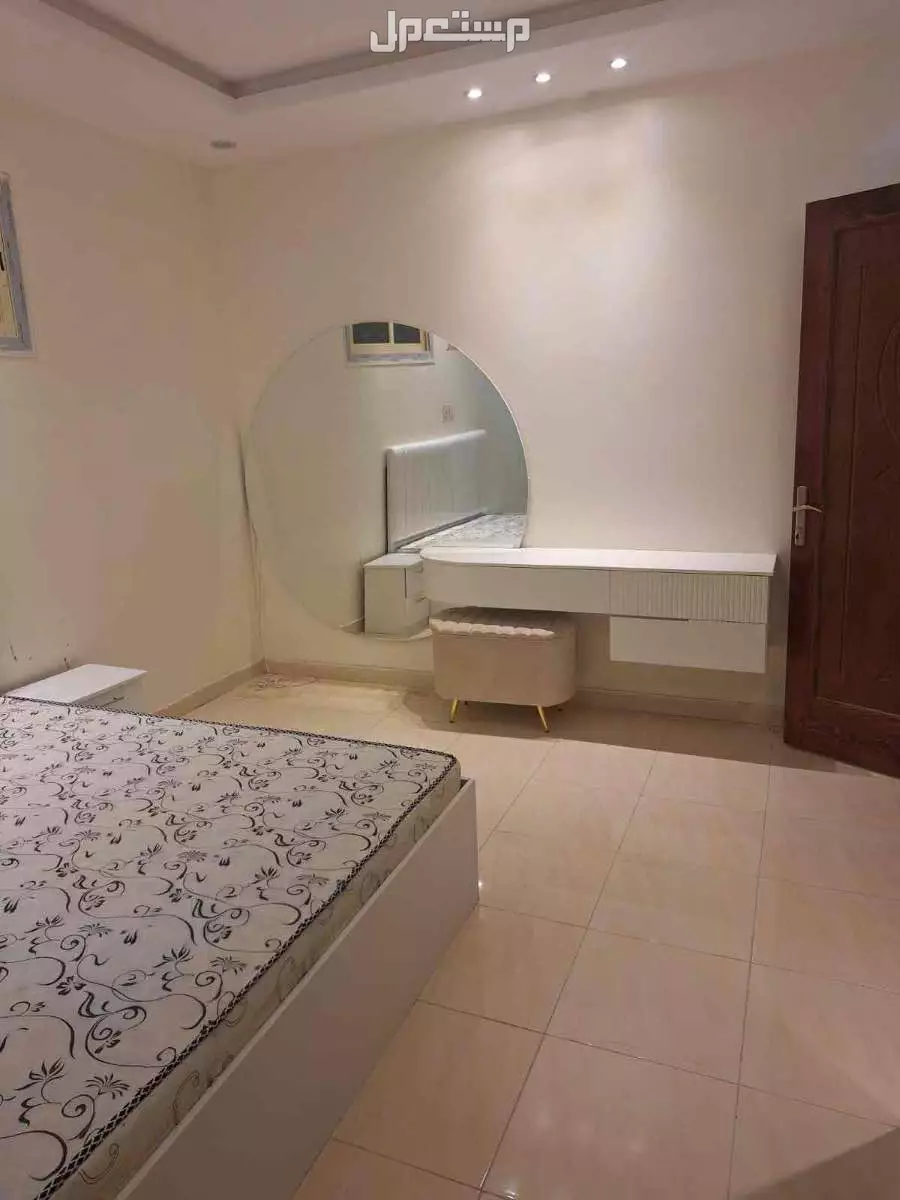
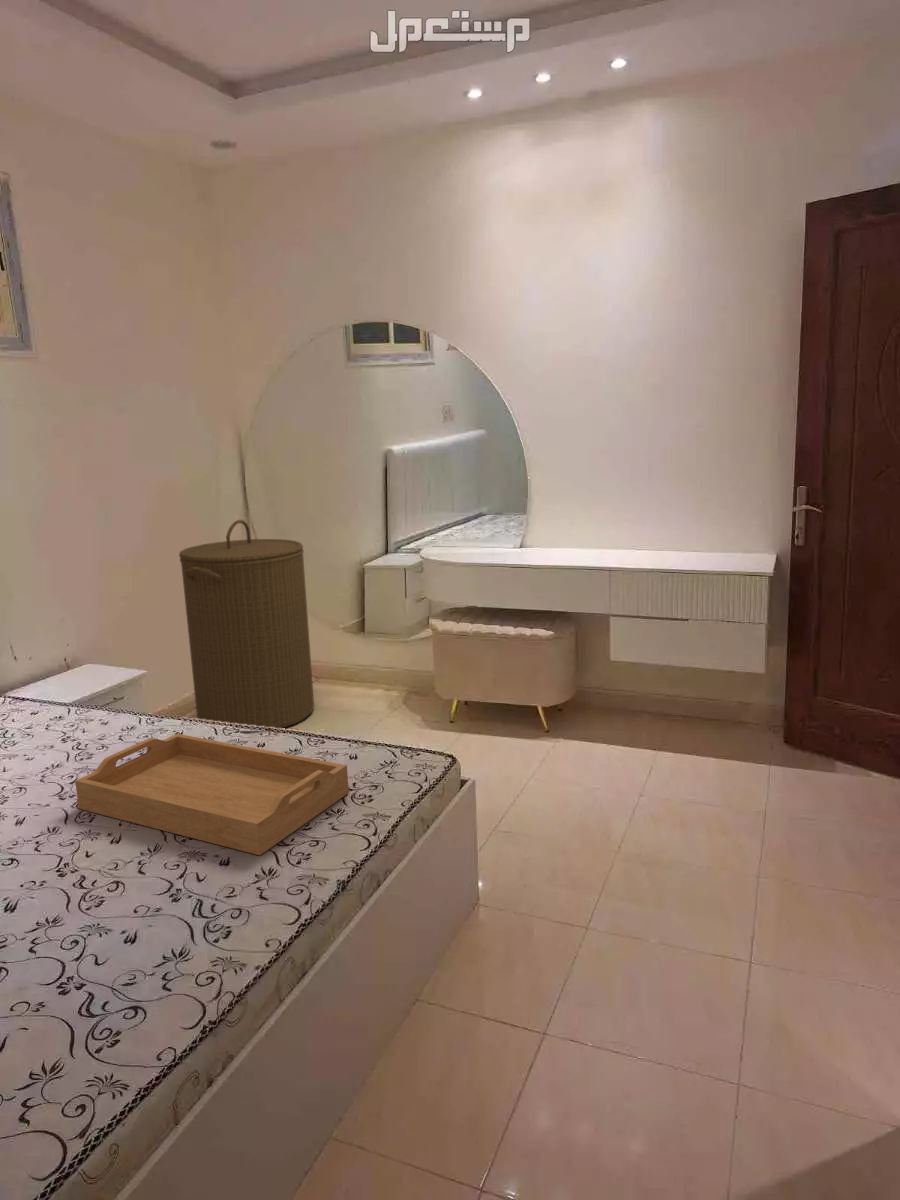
+ serving tray (212, 782)
+ laundry hamper (248, 619)
